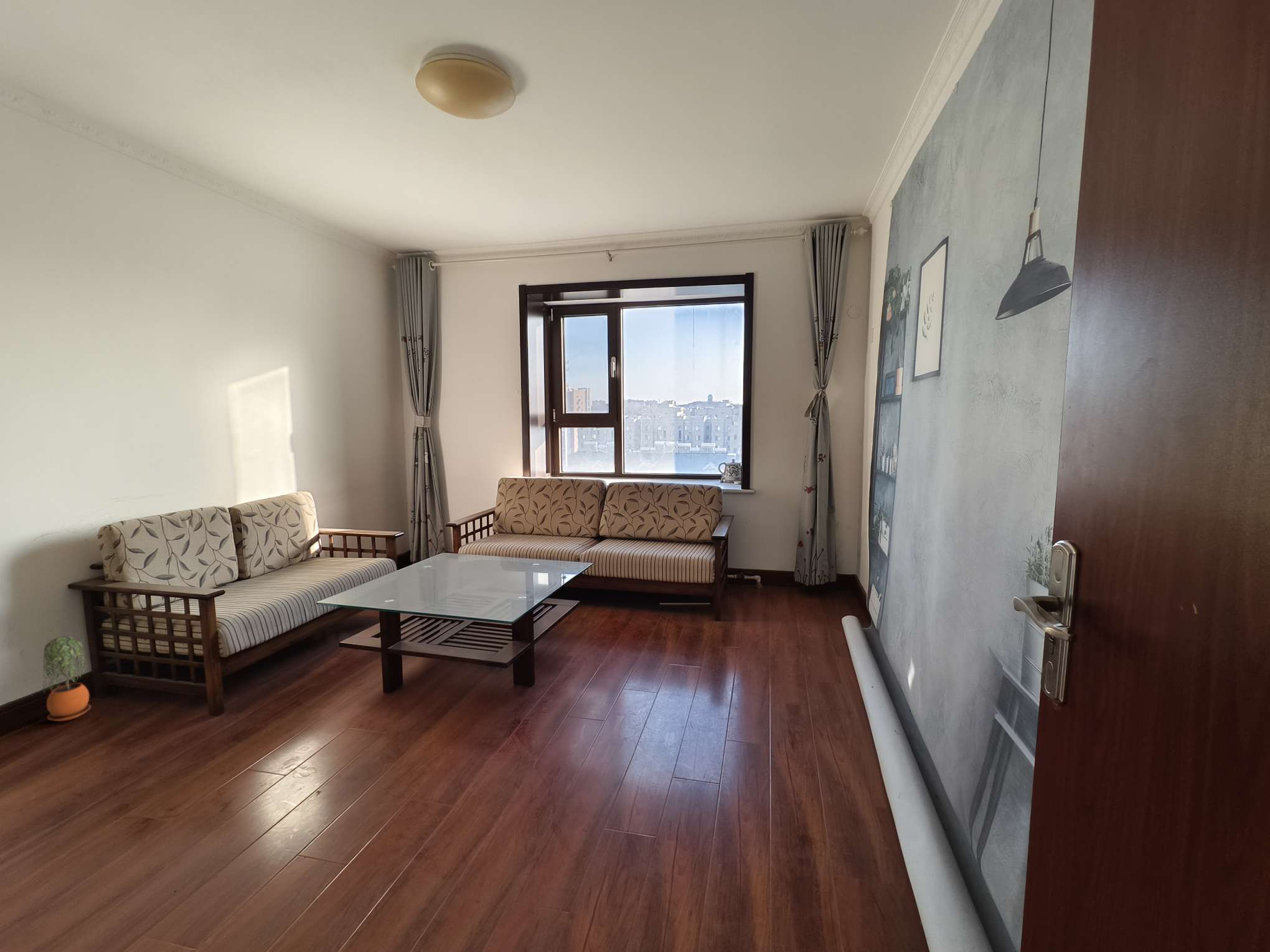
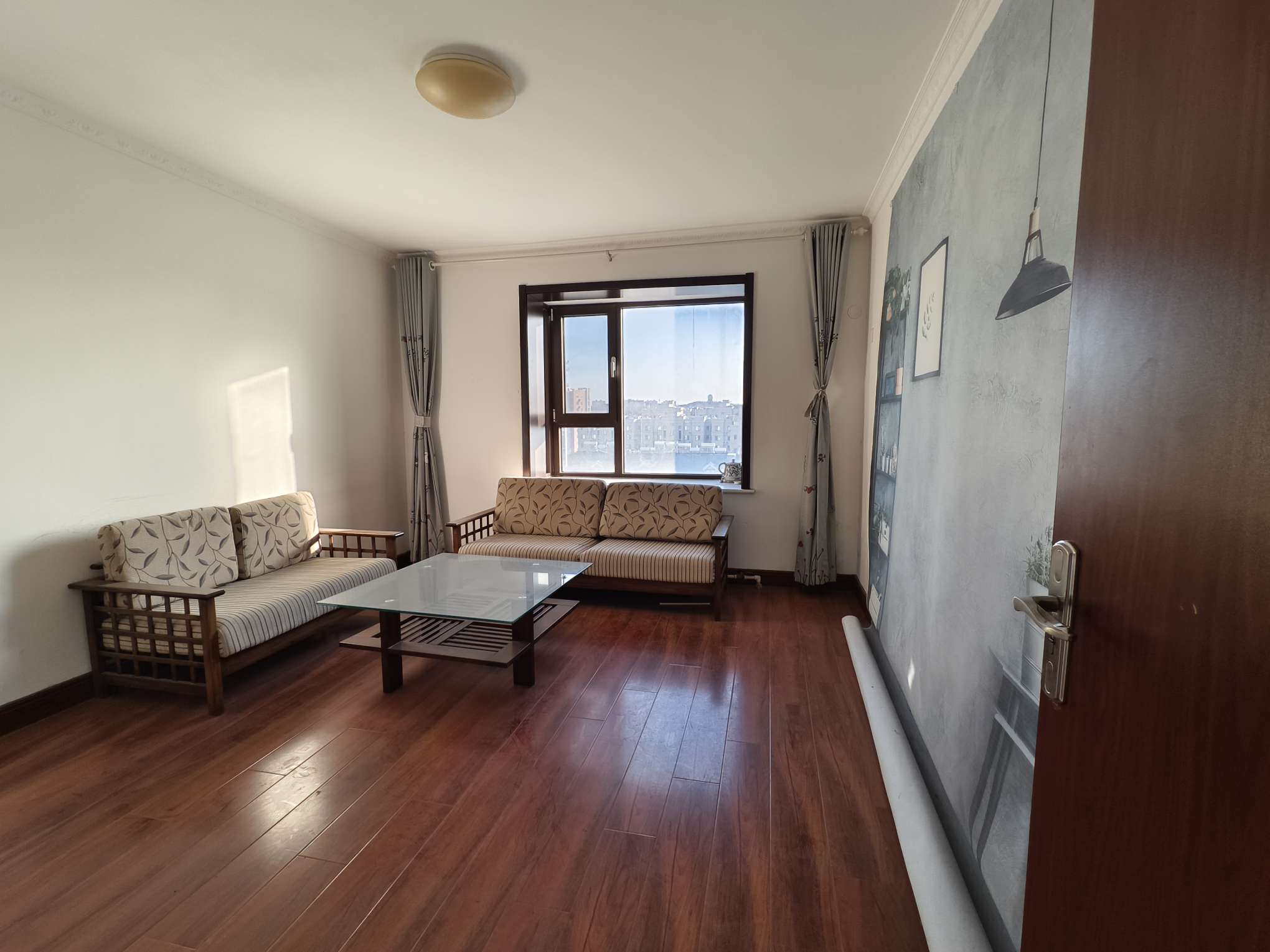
- potted plant (62, 676)
